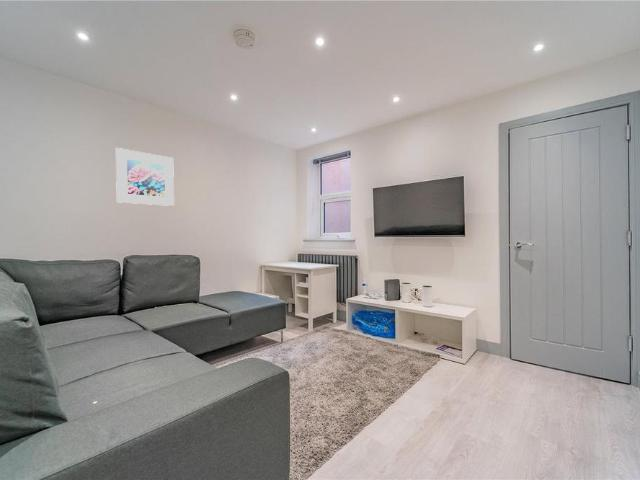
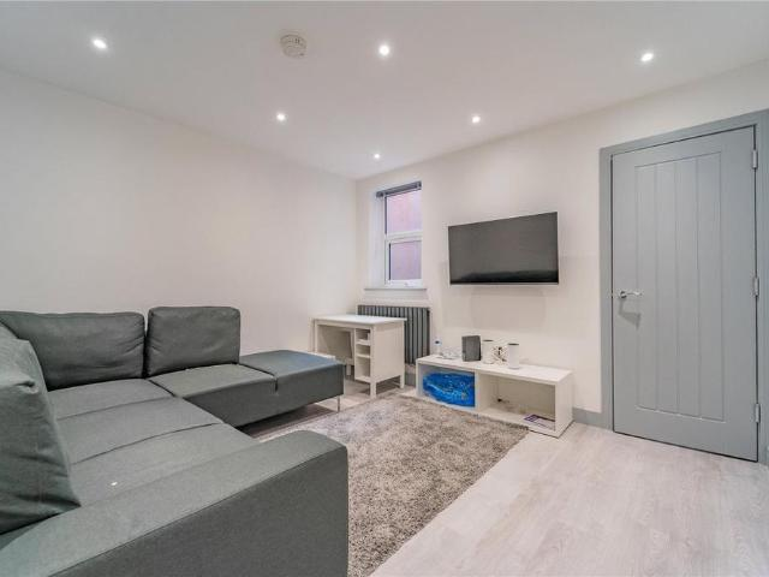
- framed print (146, 178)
